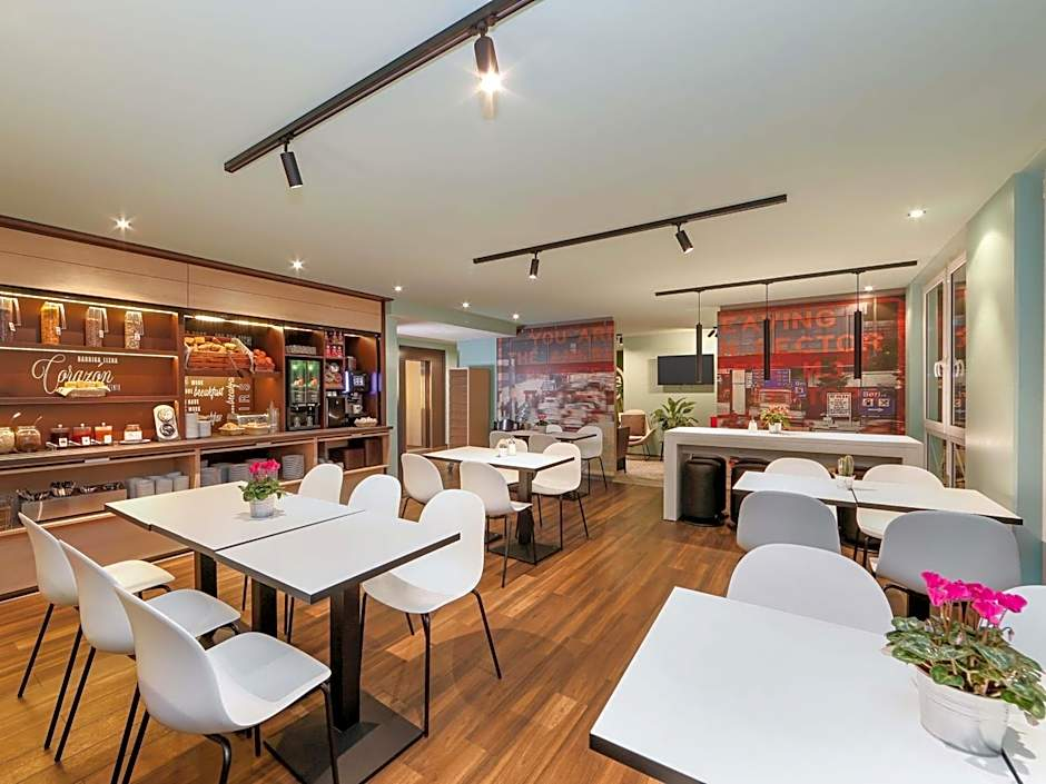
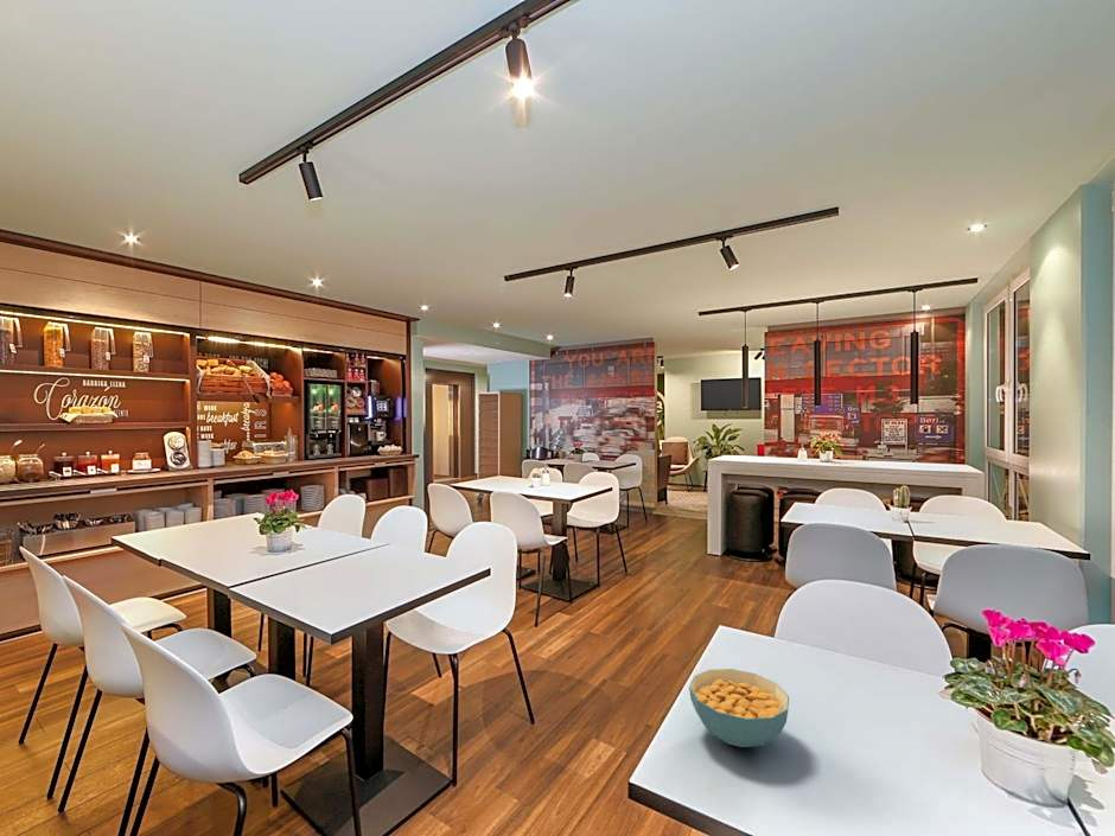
+ cereal bowl (738, 714)
